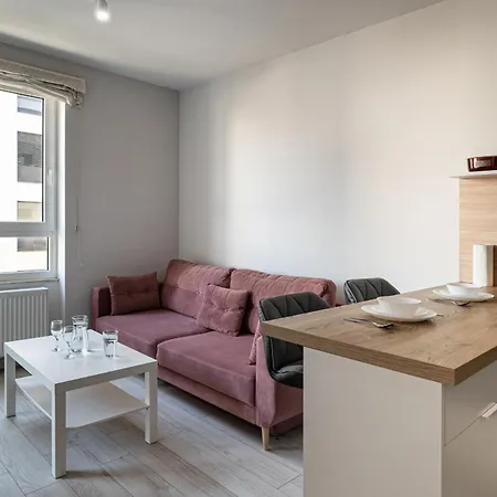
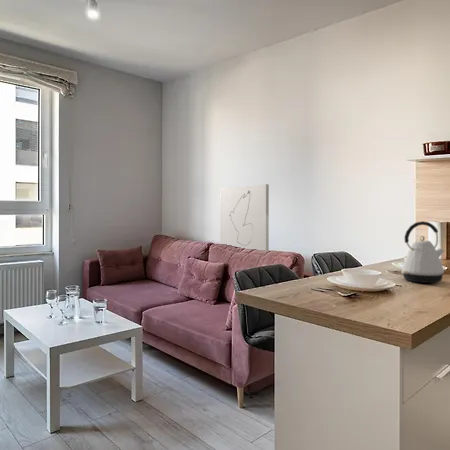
+ kettle (423, 251)
+ wall art (243, 218)
